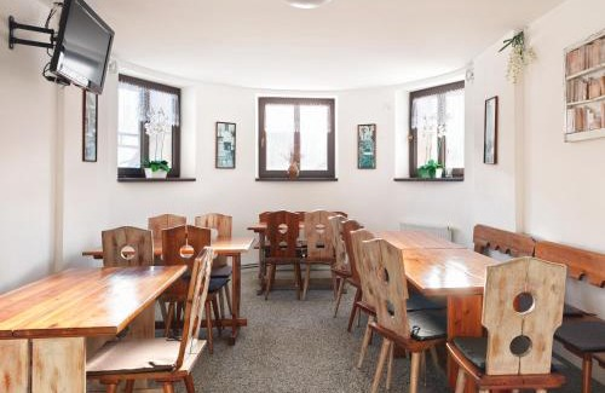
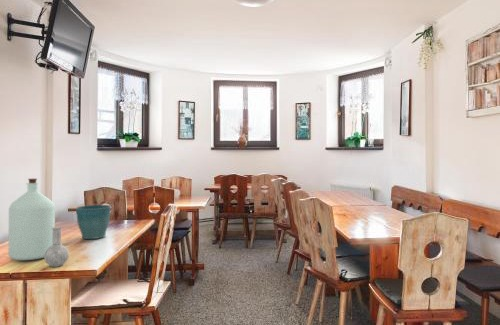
+ flower pot (93, 222)
+ bottle (41, 219)
